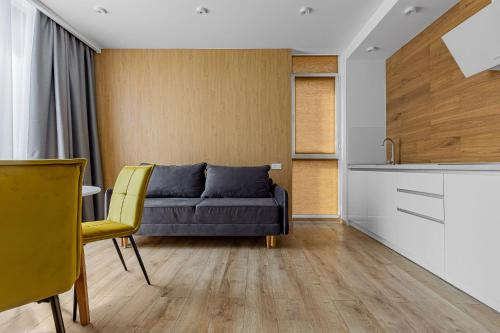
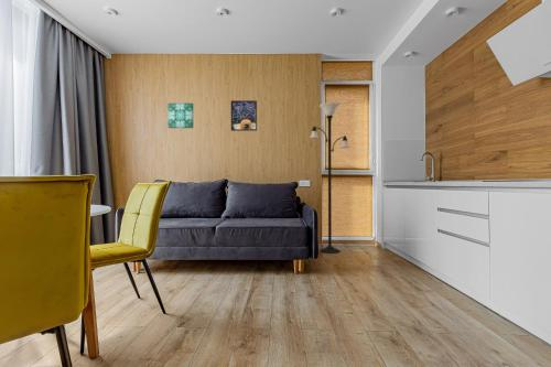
+ floor lamp (329, 177)
+ wall art (180, 115)
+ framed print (244, 115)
